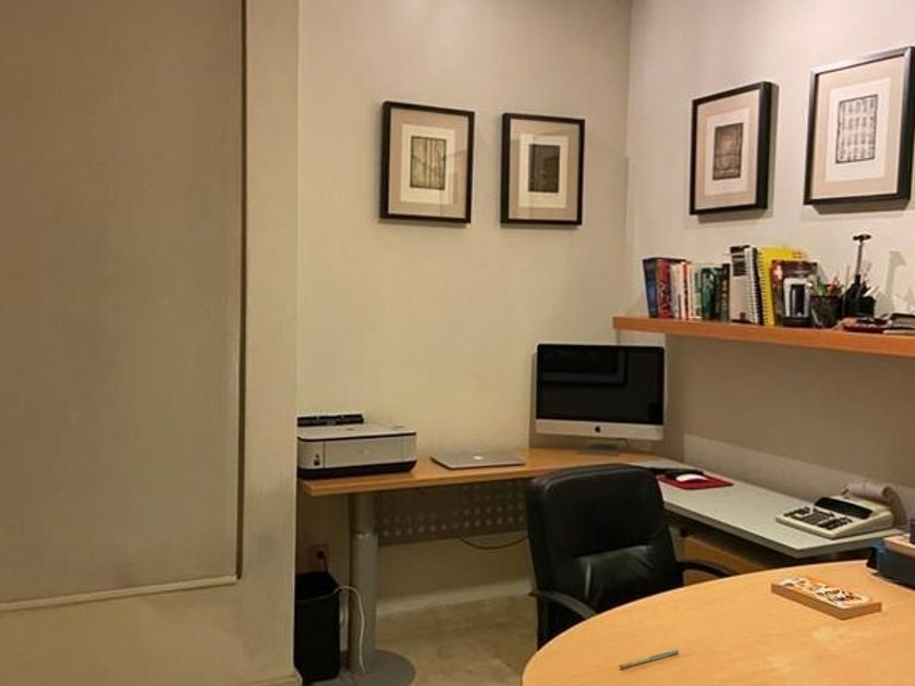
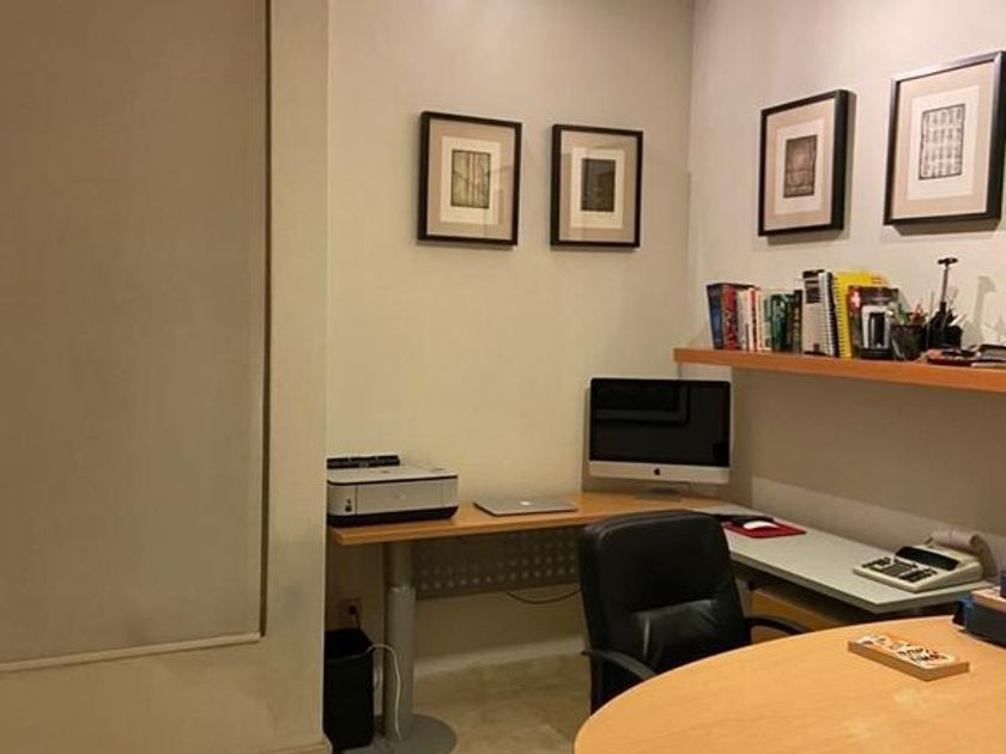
- pen (649, 659)
